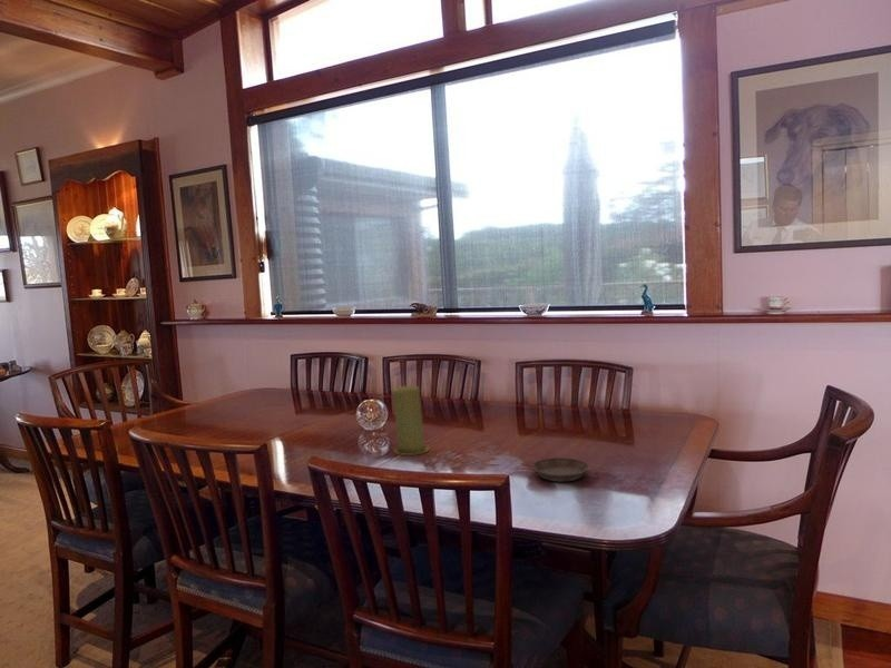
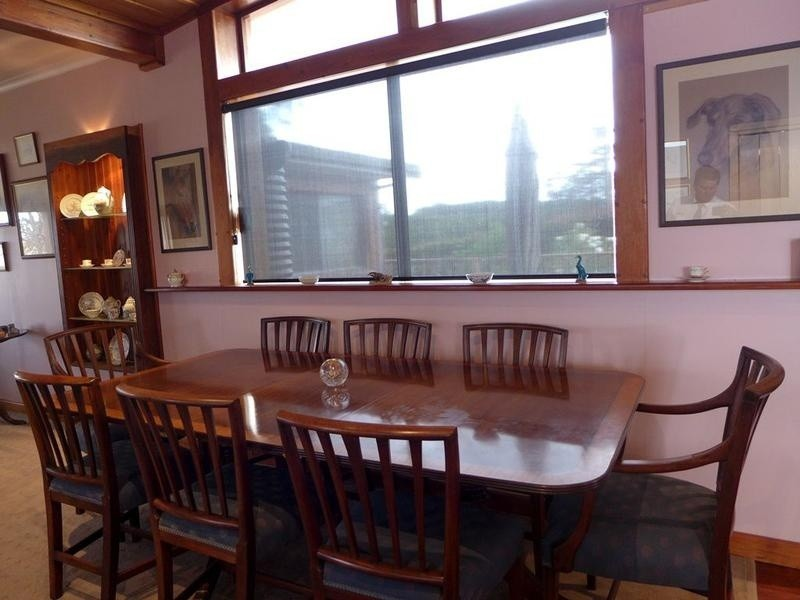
- candle (409, 419)
- saucer (560, 470)
